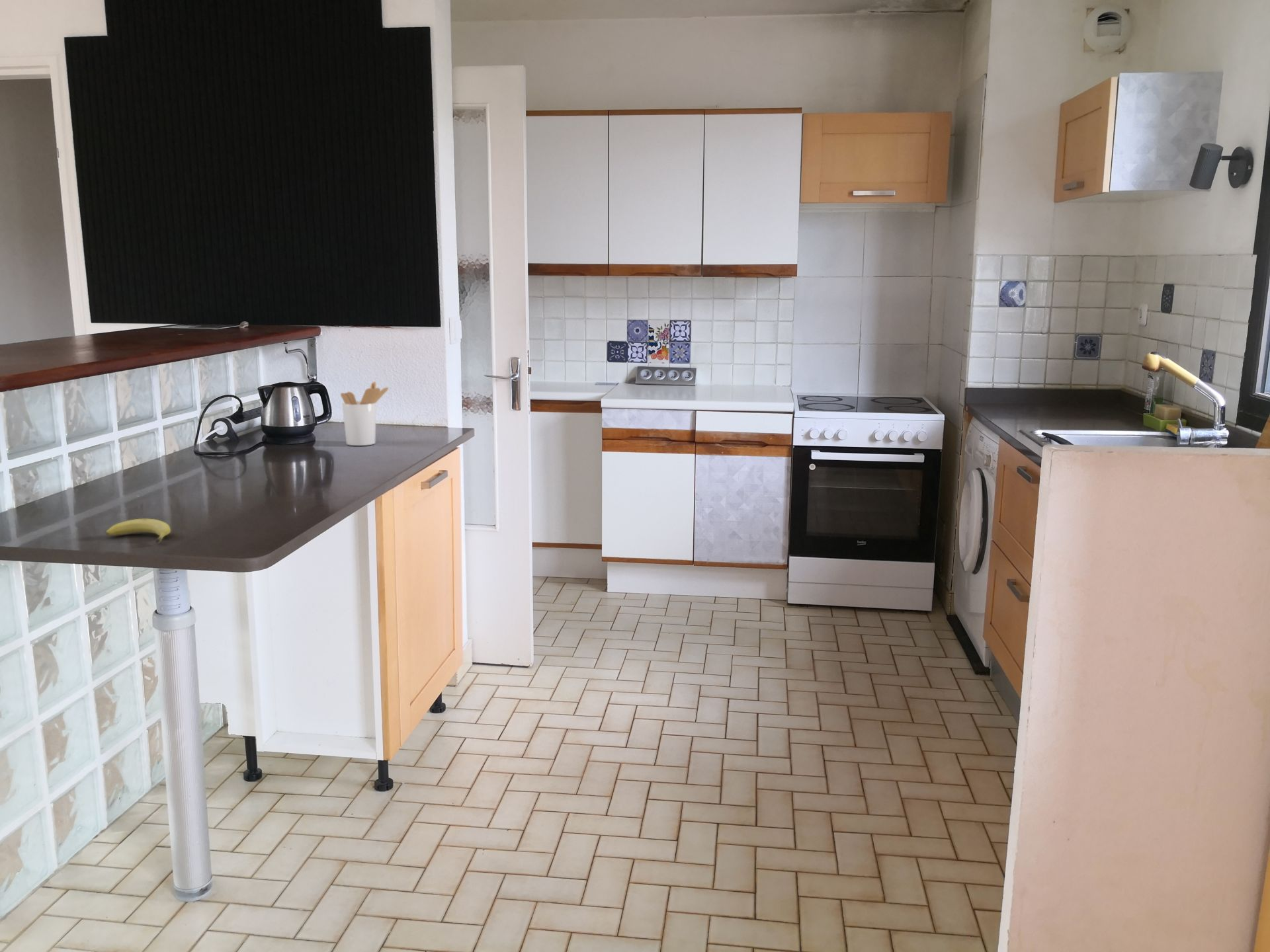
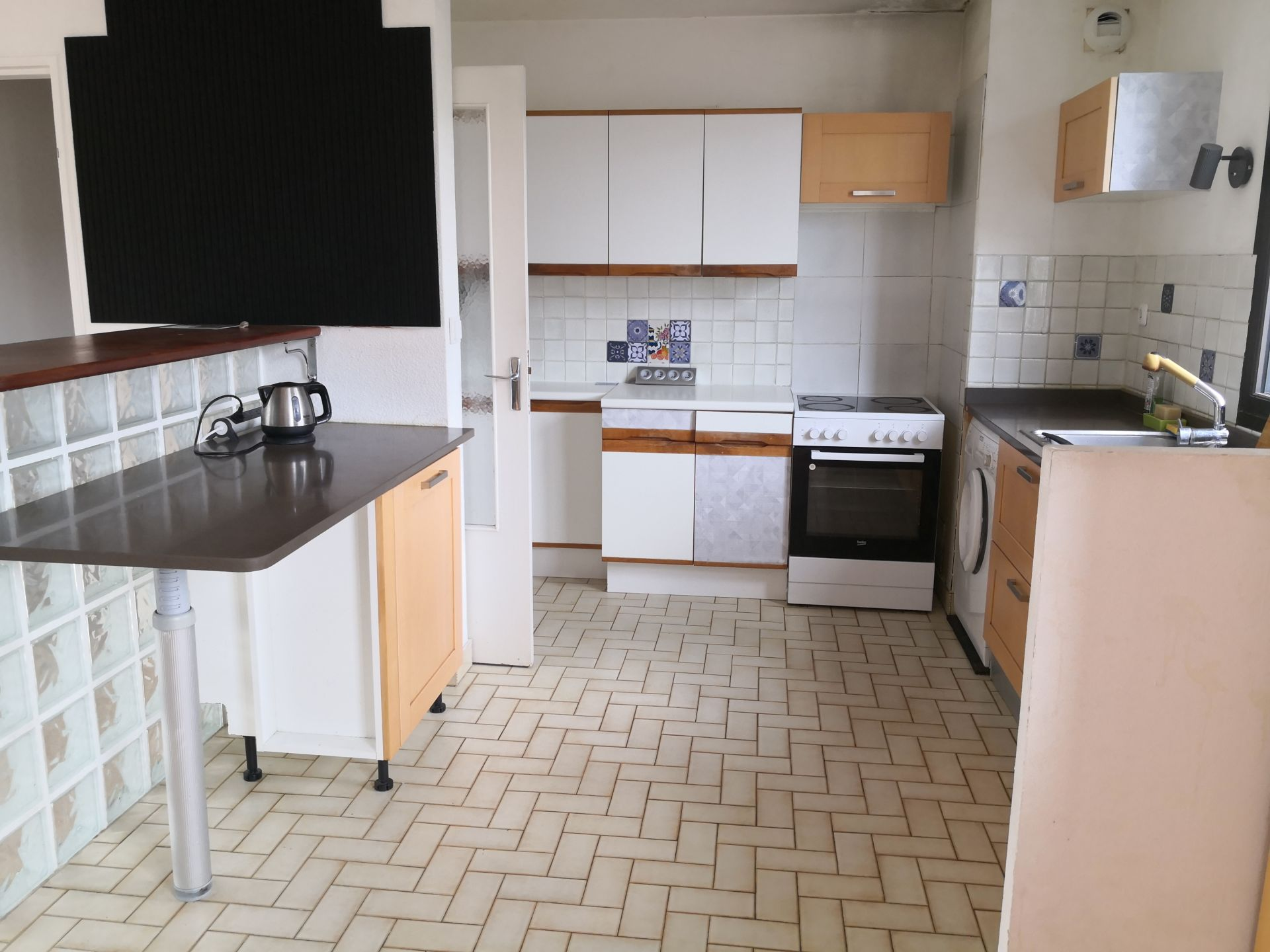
- fruit (144, 529)
- utensil holder (365, 414)
